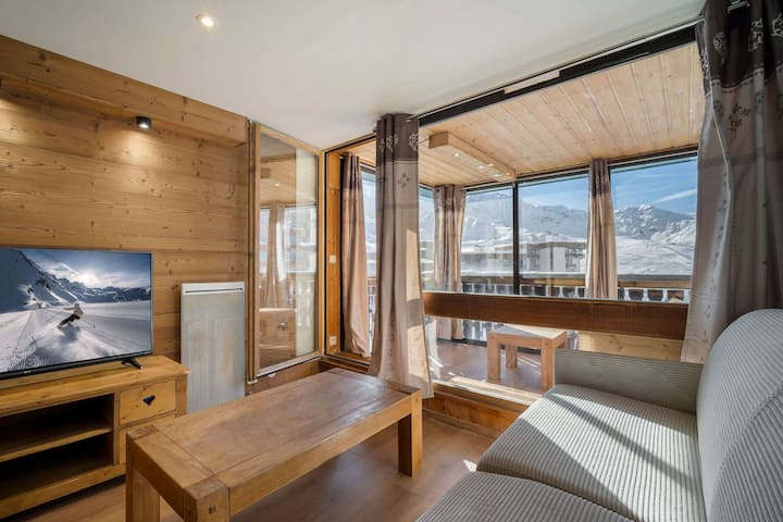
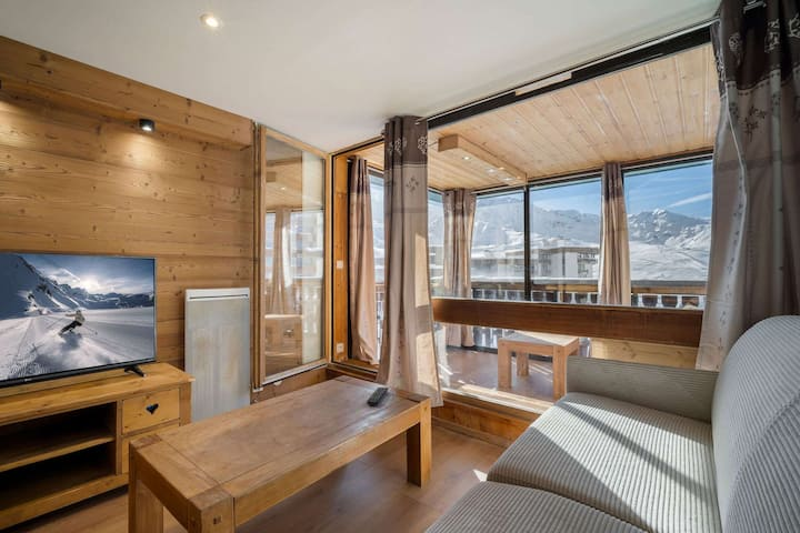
+ remote control (378, 395)
